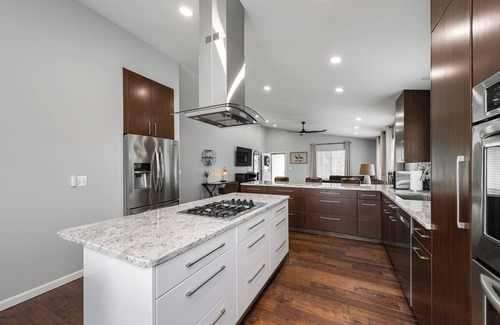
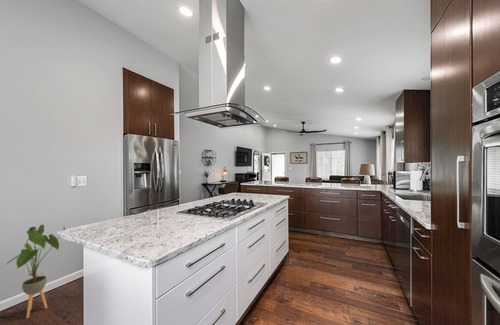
+ house plant (38, 267)
